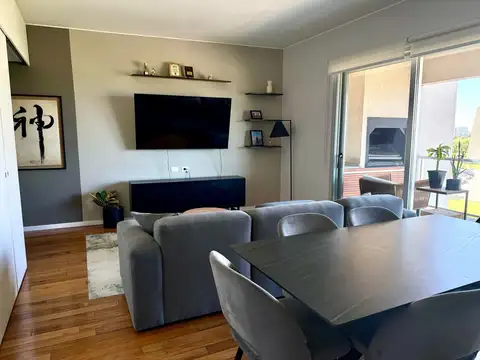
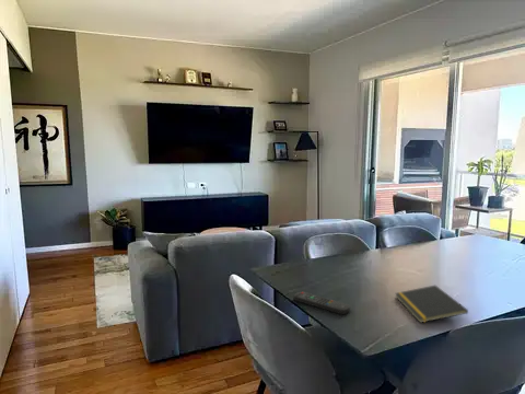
+ notepad (428, 302)
+ remote control (320, 302)
